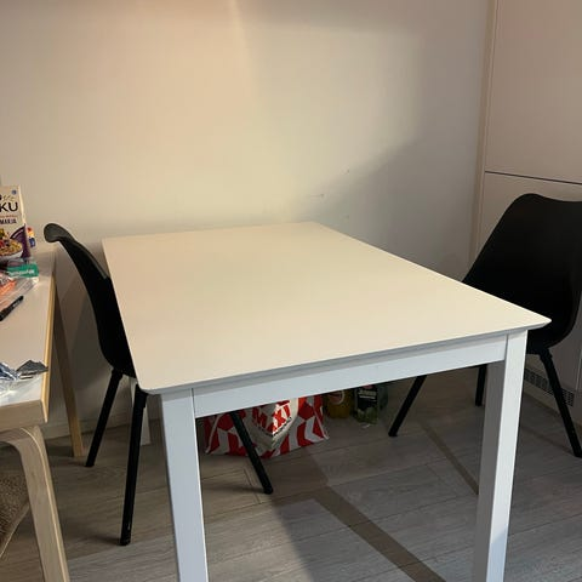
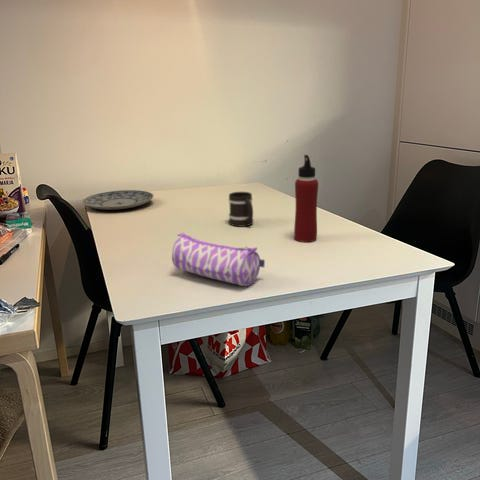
+ plate (119, 201)
+ water bottle (306, 198)
+ pencil case (215, 259)
+ mug (243, 209)
